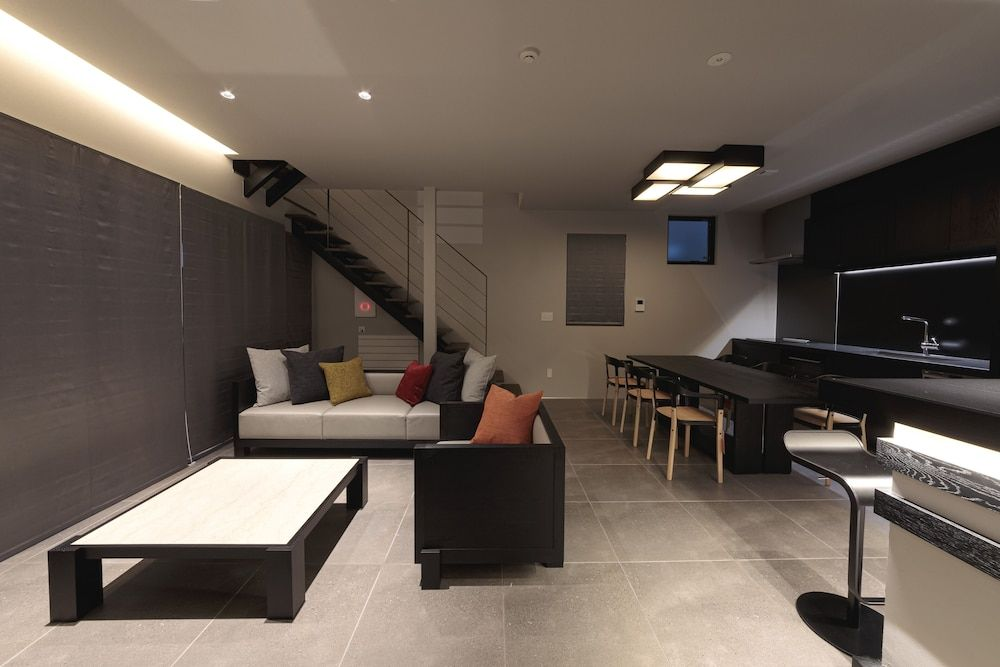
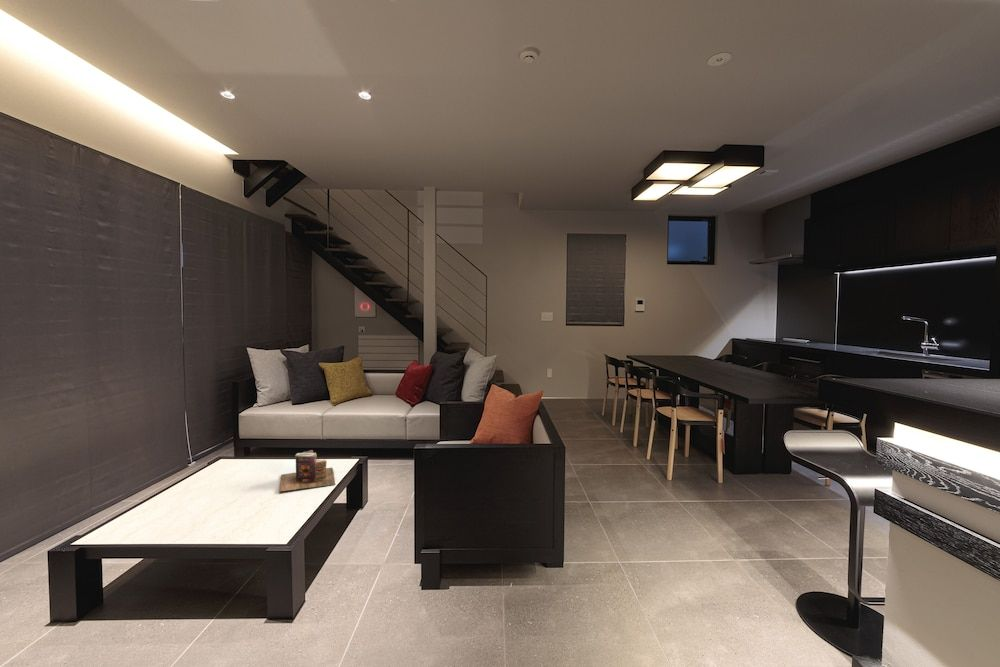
+ books (307, 467)
